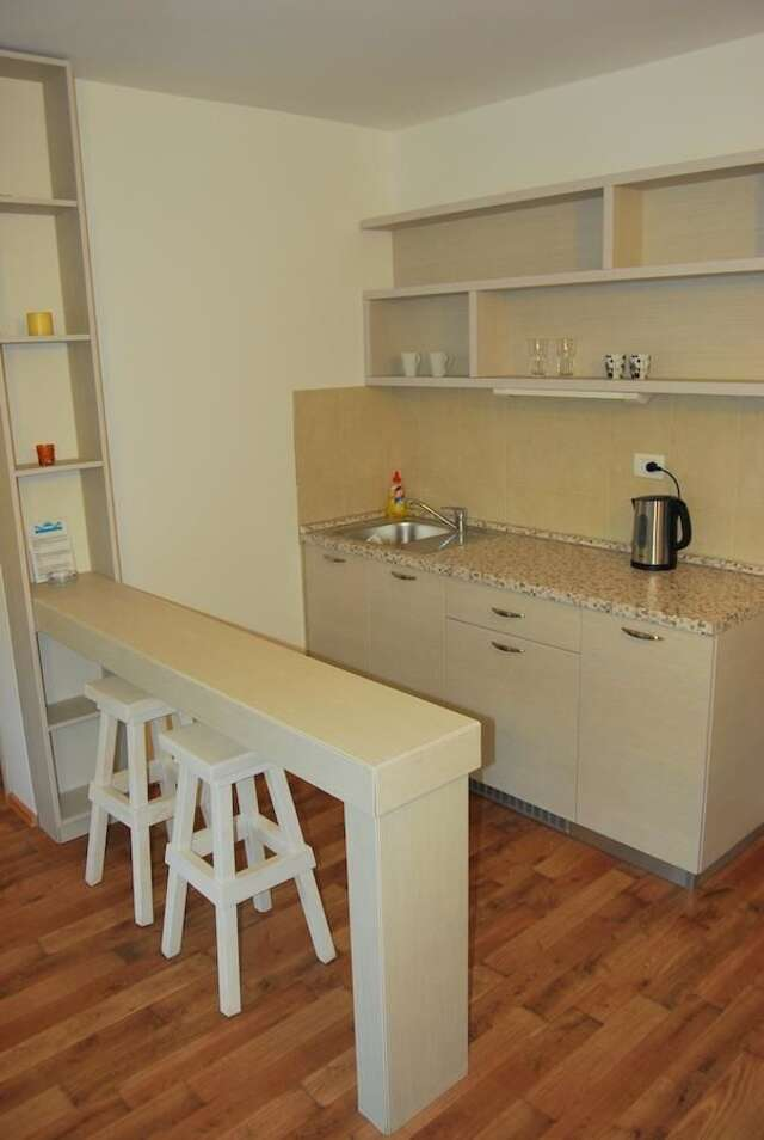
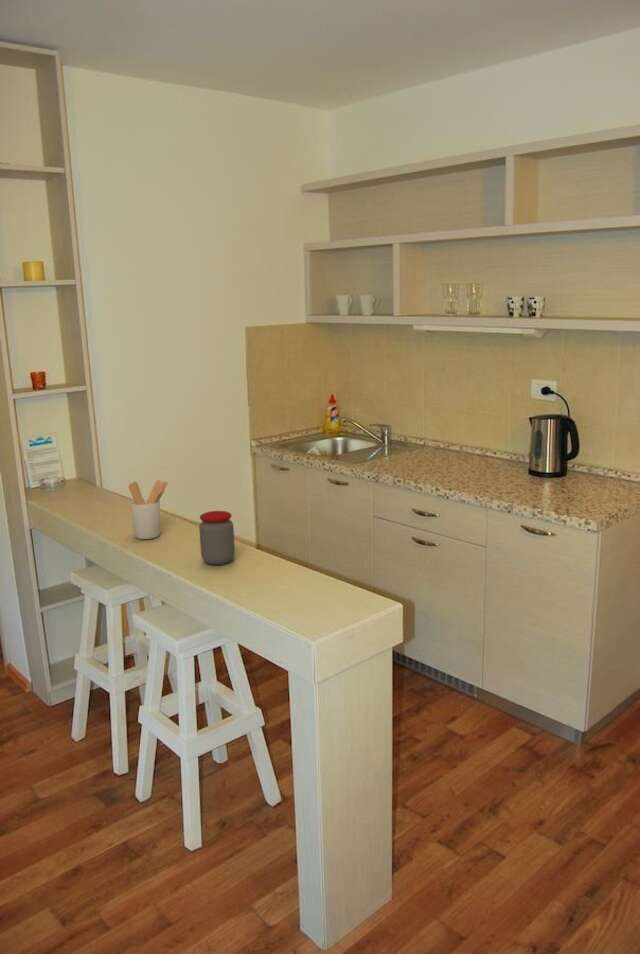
+ jar (217, 537)
+ utensil holder (151, 508)
